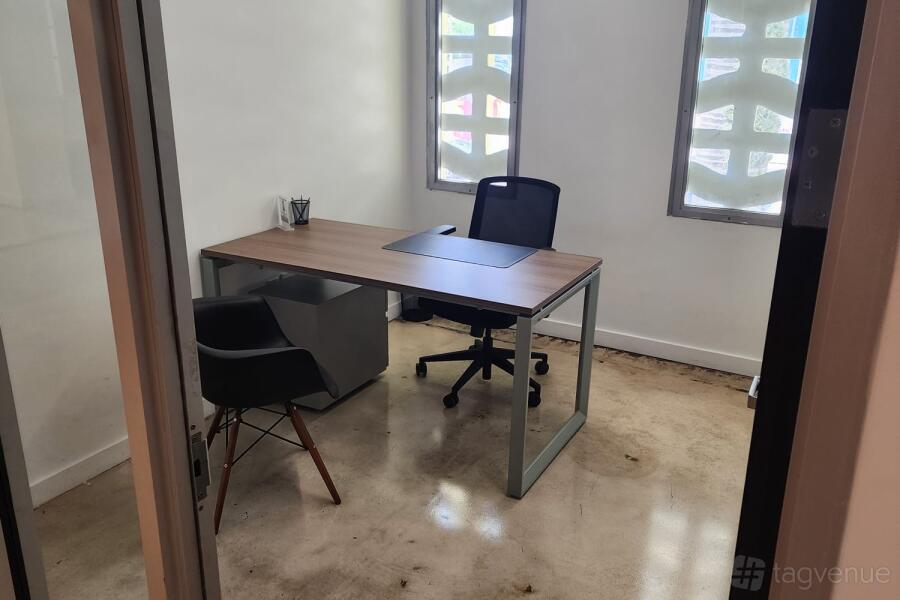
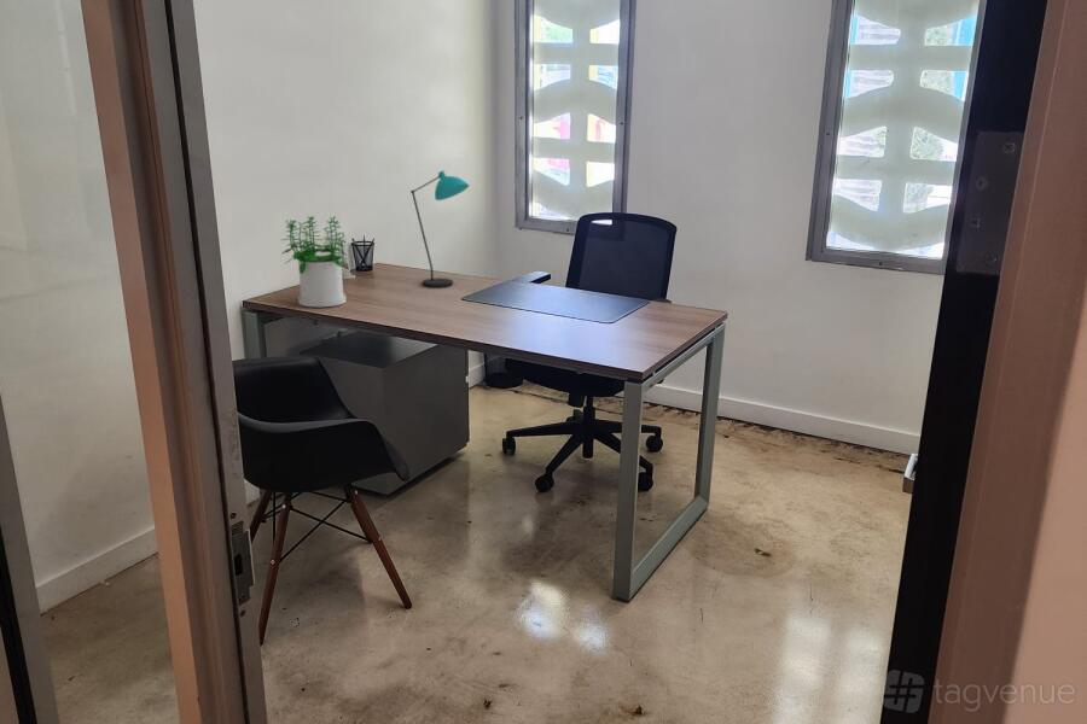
+ desk lamp (423, 230)
+ potted plant (314, 258)
